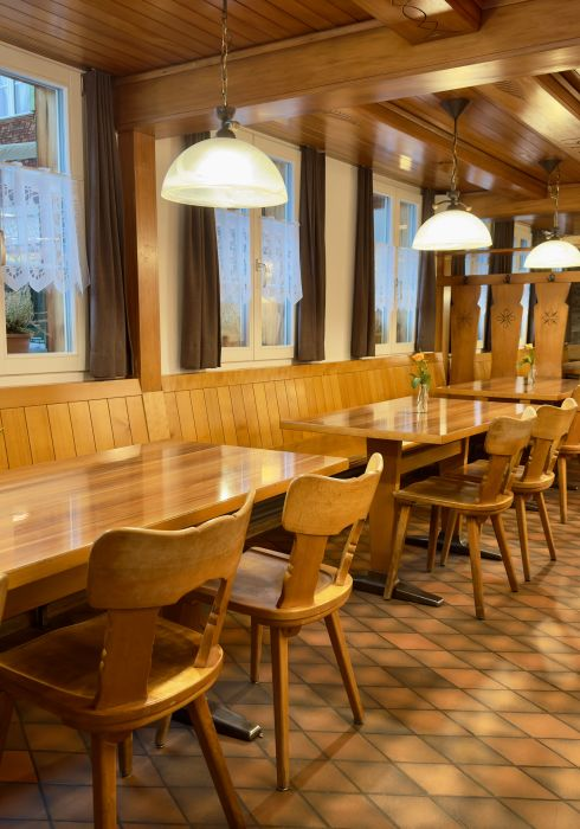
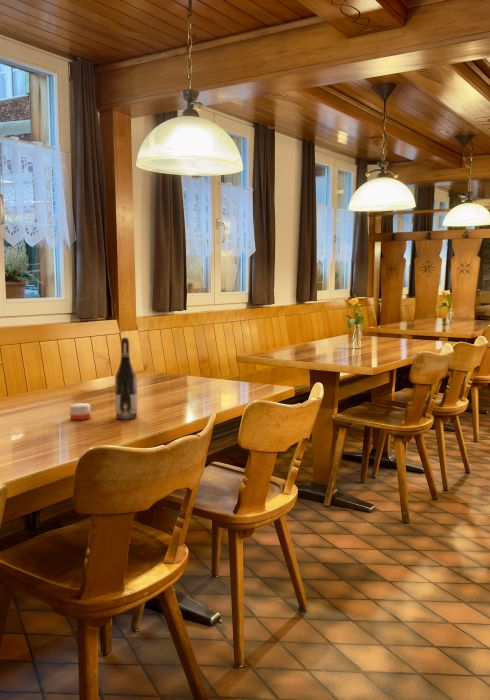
+ wine bottle (125, 377)
+ candle (80, 404)
